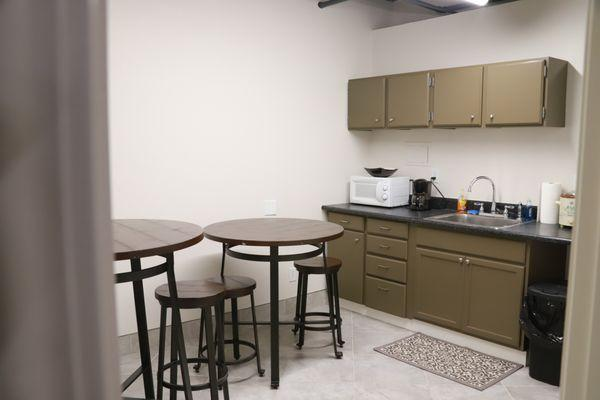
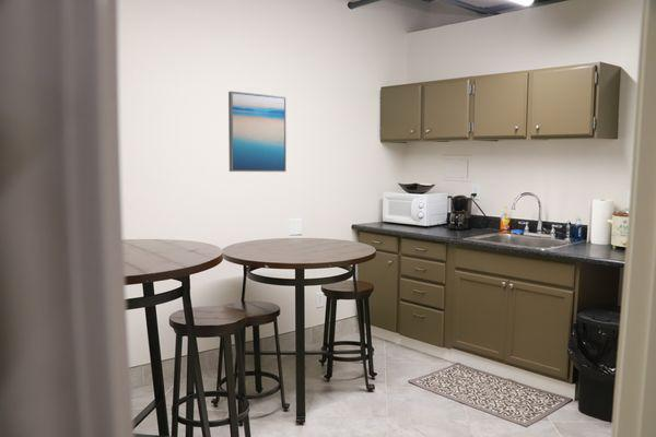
+ wall art (258, 133)
